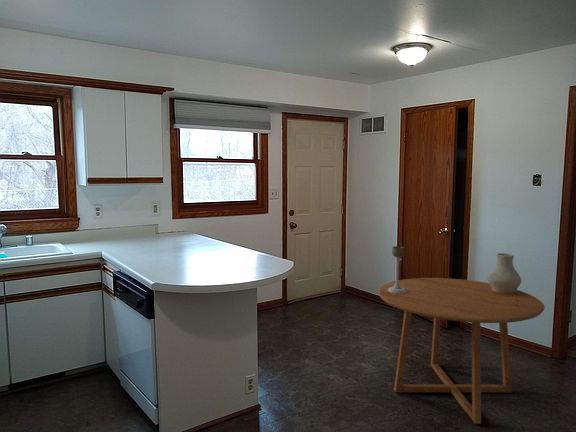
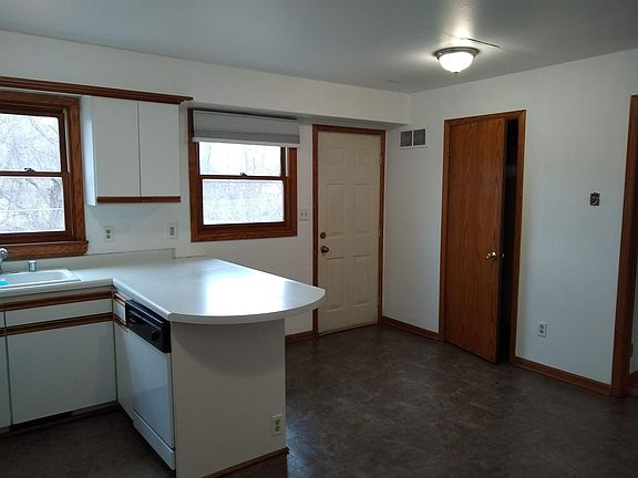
- dining table (438, 343)
- vase (504, 272)
- candle holder (397, 268)
